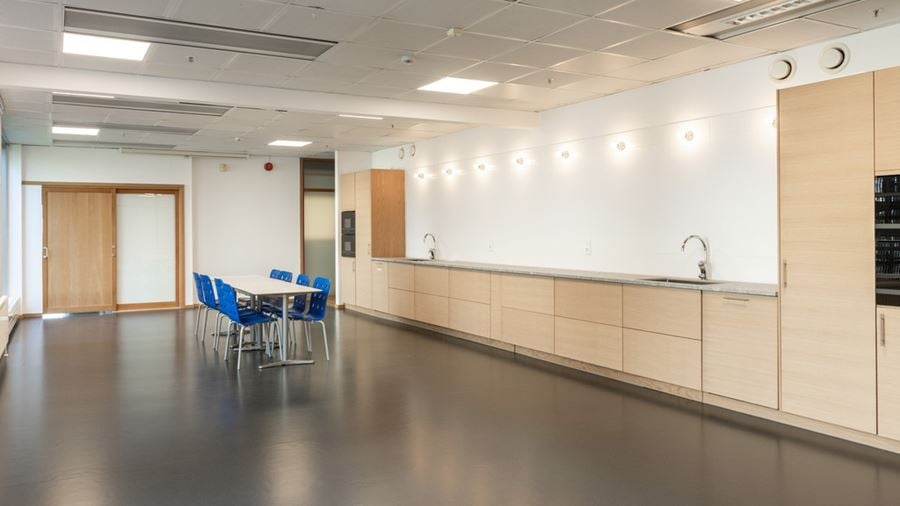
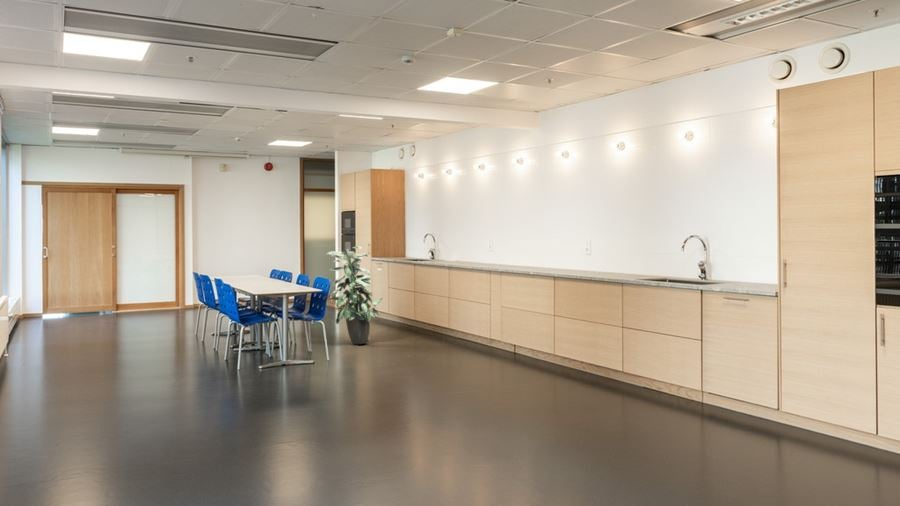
+ indoor plant (354, 295)
